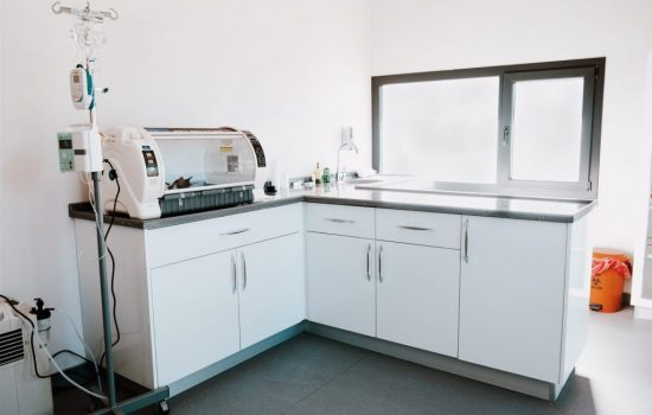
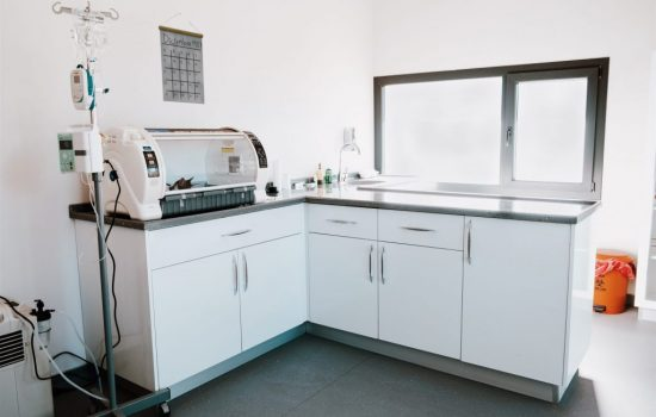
+ calendar (182, 57)
